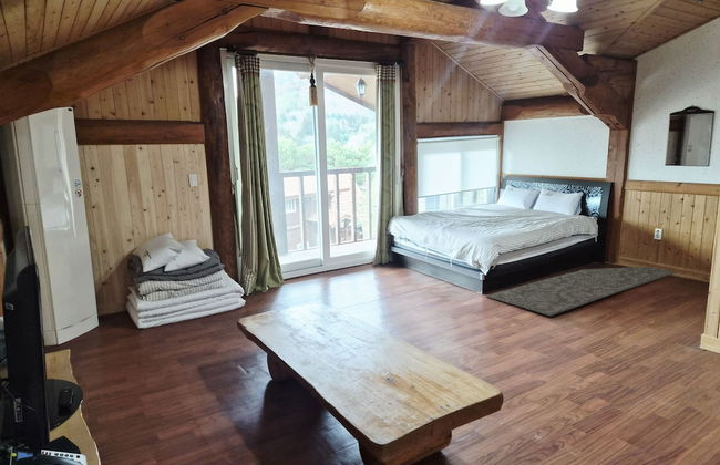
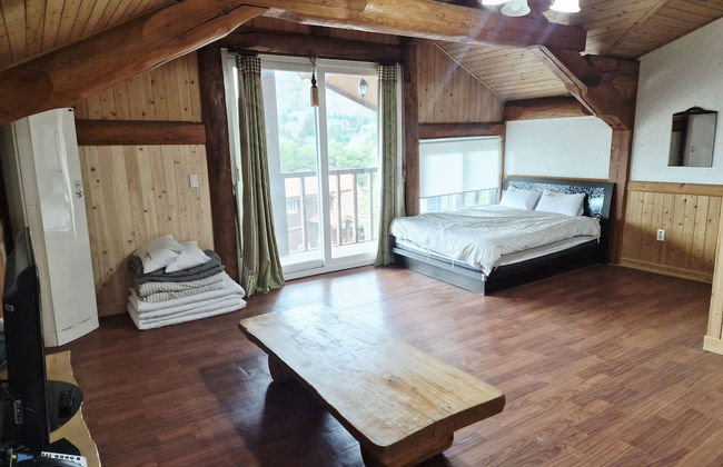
- rug (588, 282)
